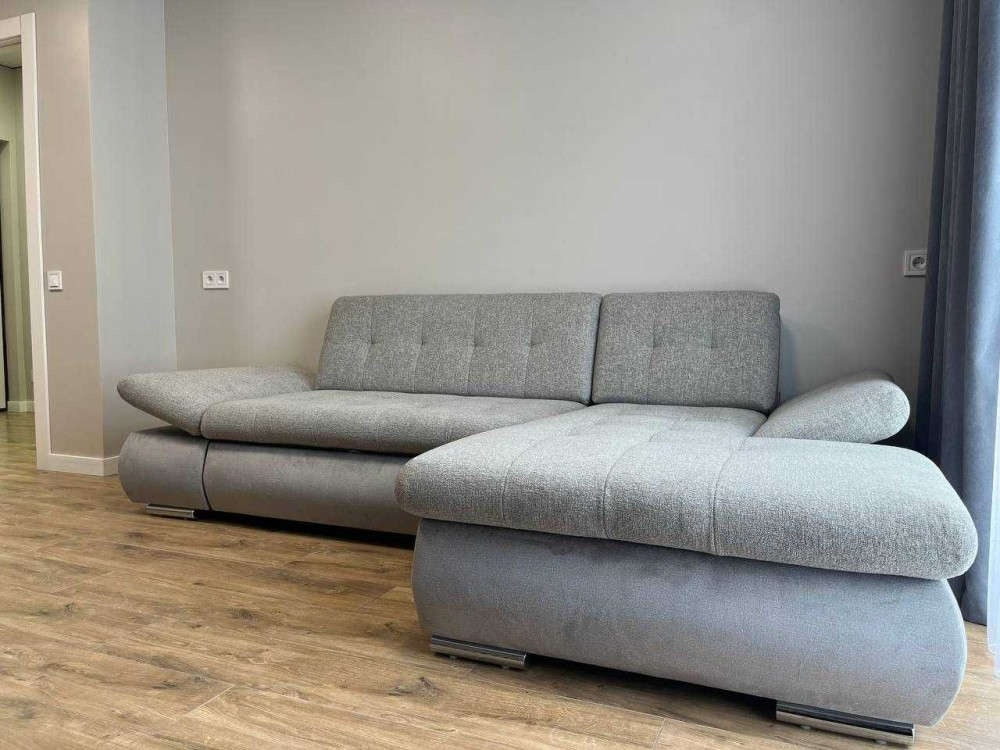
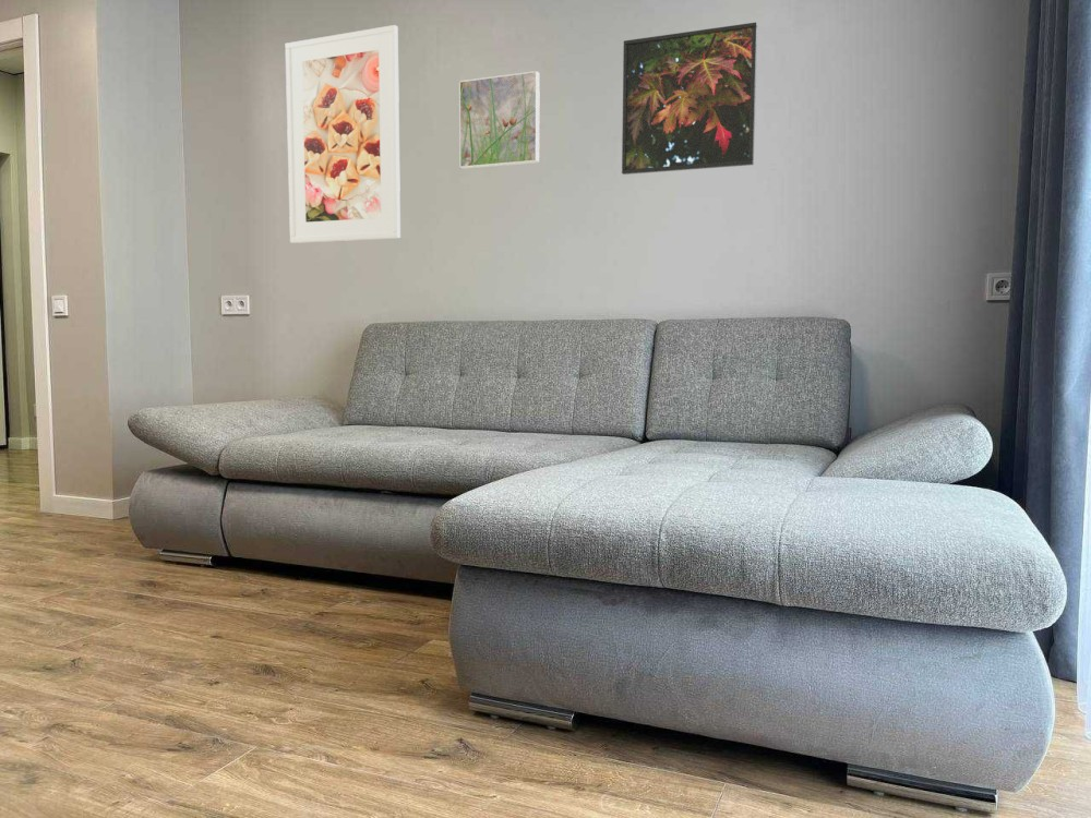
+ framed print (686, 101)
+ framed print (499, 121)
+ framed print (341, 139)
